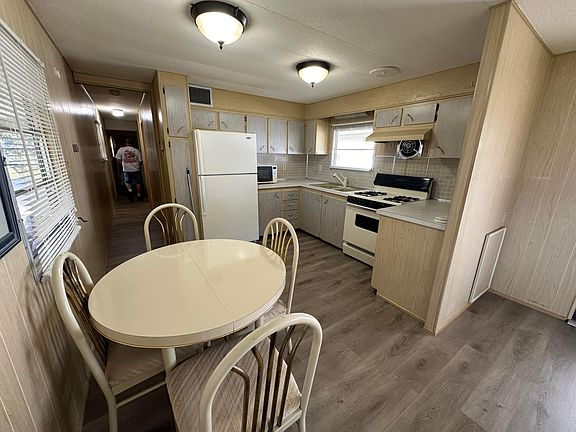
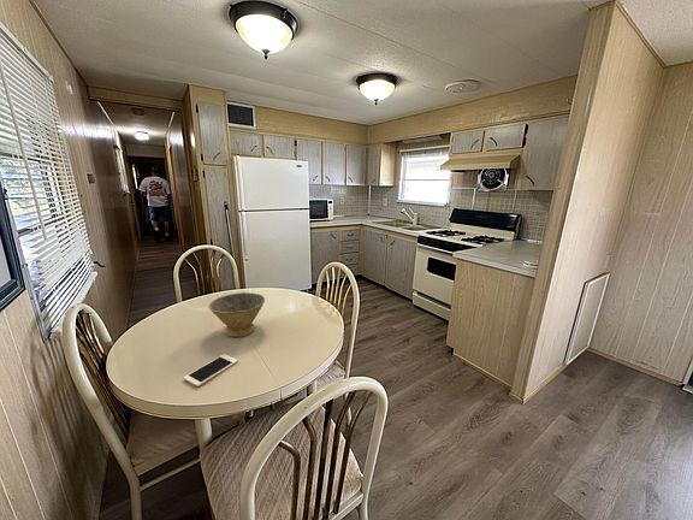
+ cell phone (212, 368)
+ bowl (238, 315)
